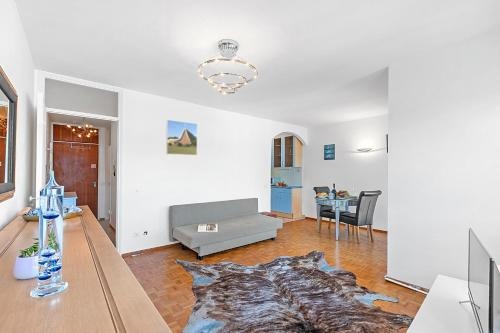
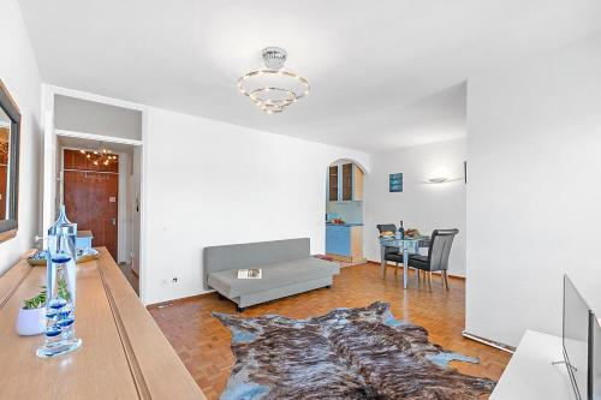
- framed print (182, 138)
